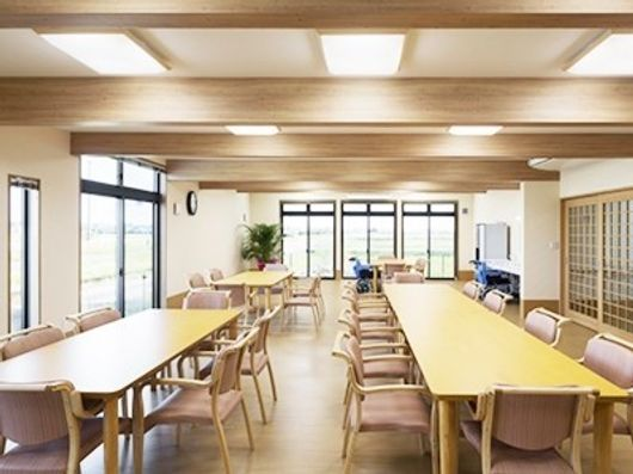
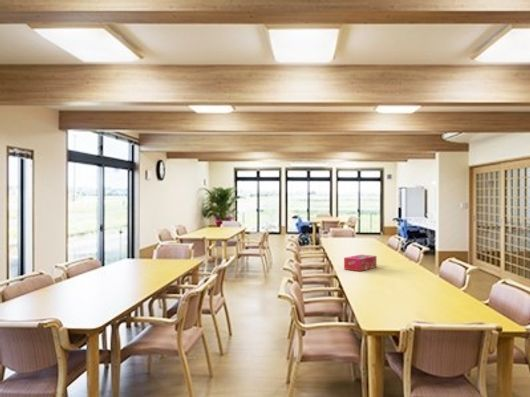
+ tissue box (360, 262)
